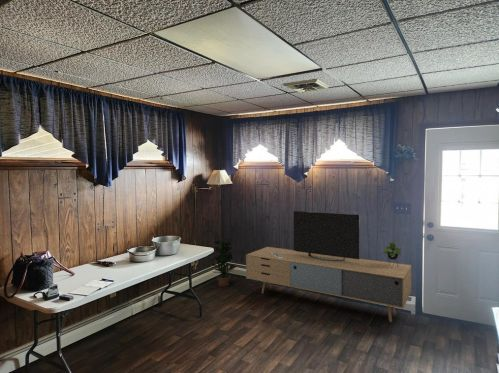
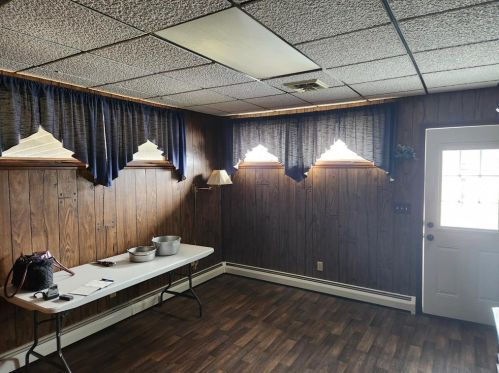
- media console (323, 258)
- potted plant (221, 262)
